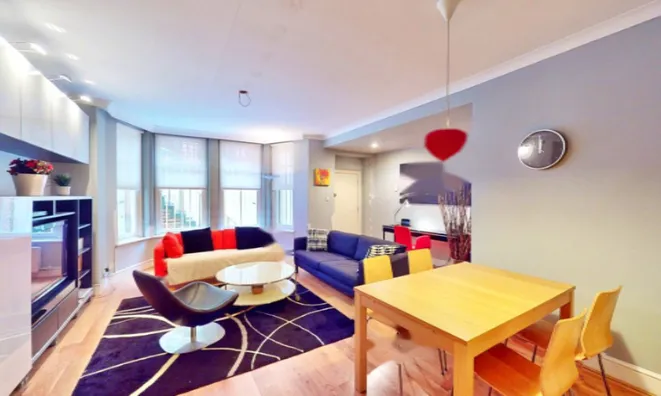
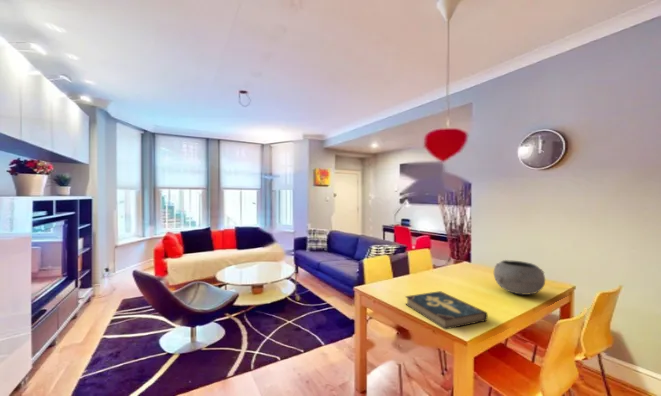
+ bowl (517, 277)
+ book (443, 307)
